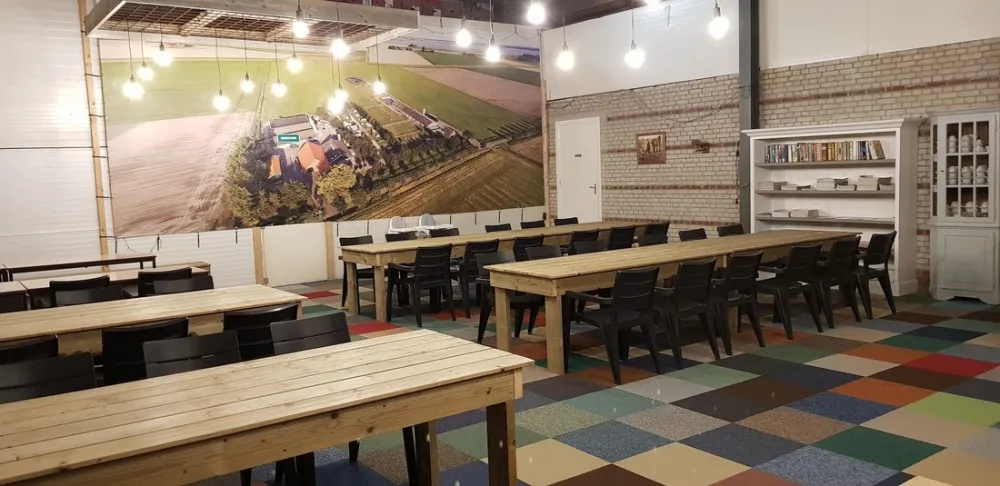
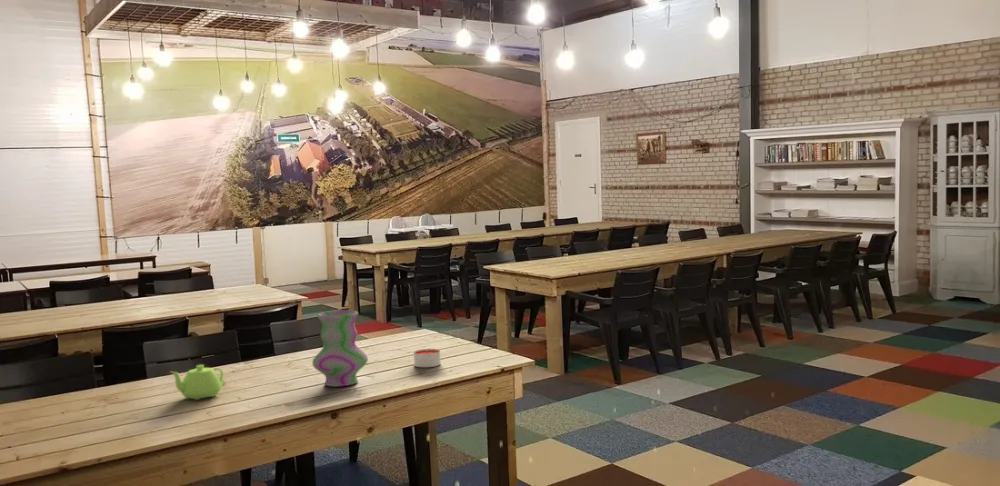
+ teapot (198, 381)
+ vase (339, 348)
+ candle (427, 357)
